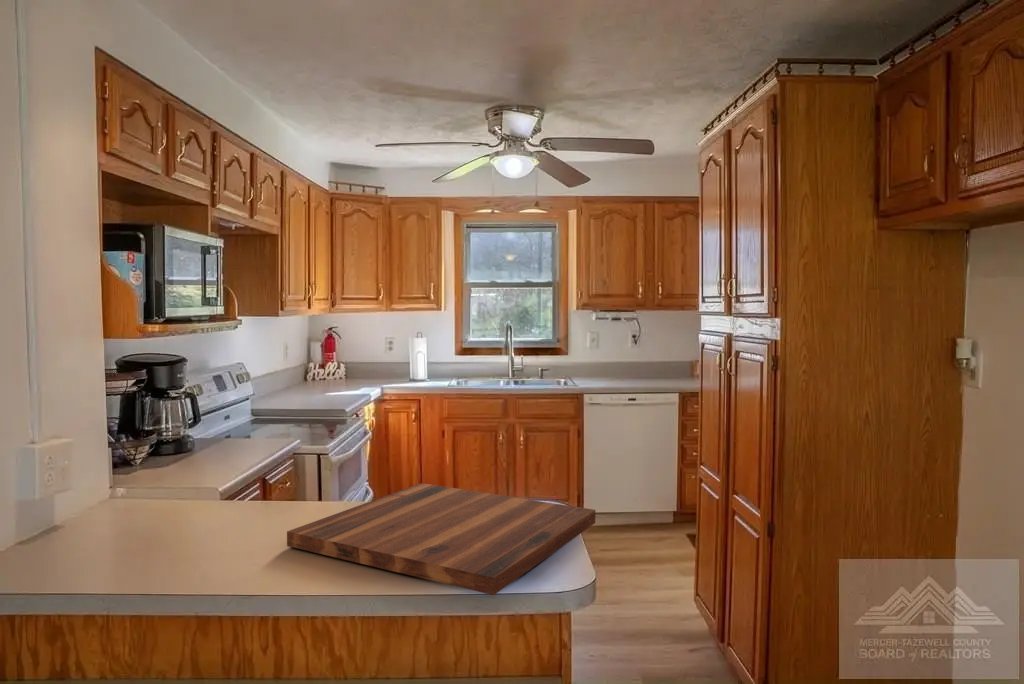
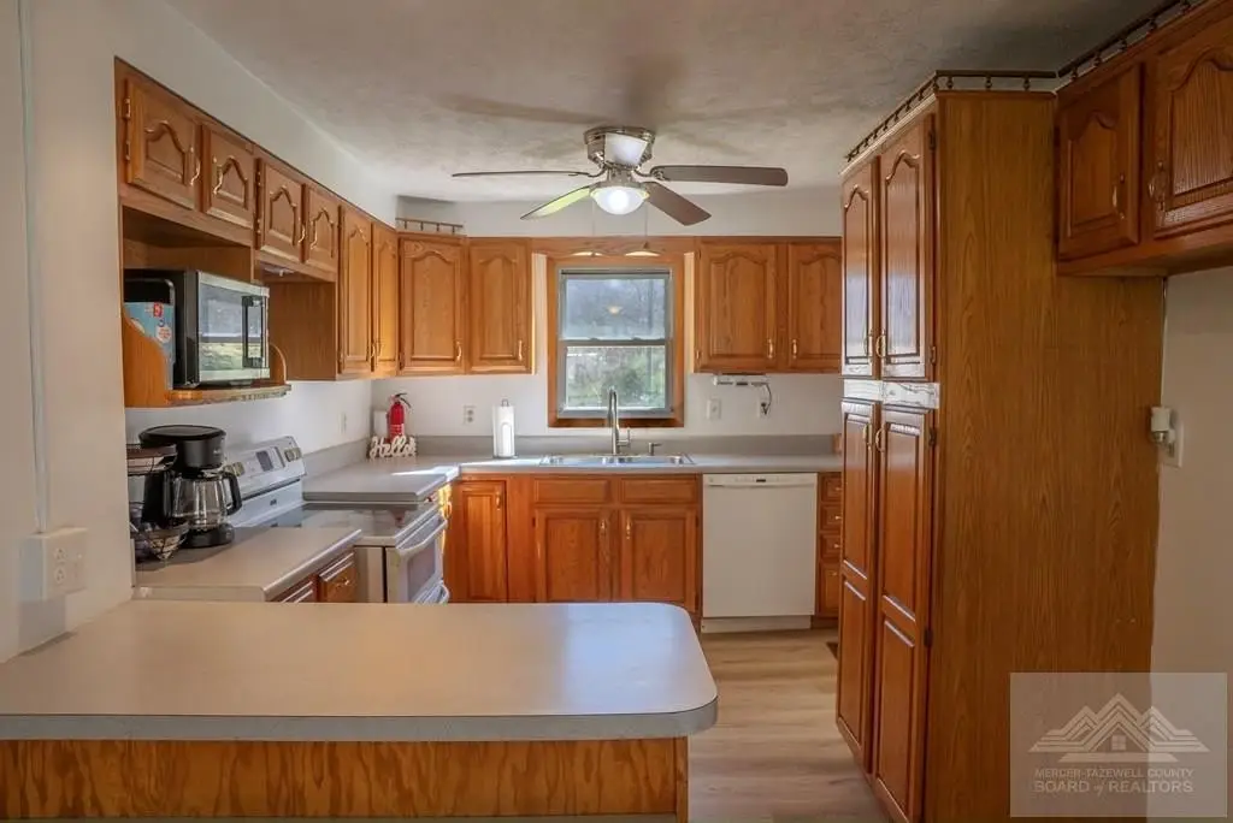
- cutting board (449, 526)
